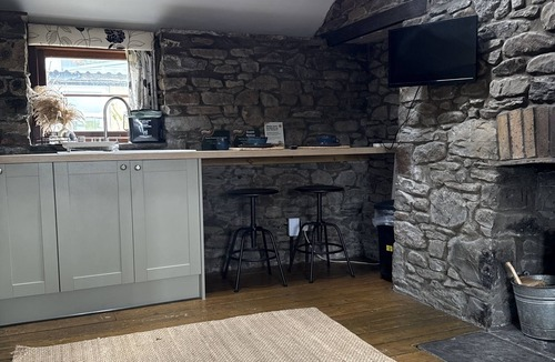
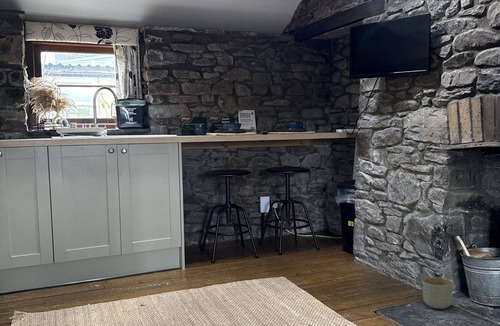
+ planter (437, 293)
